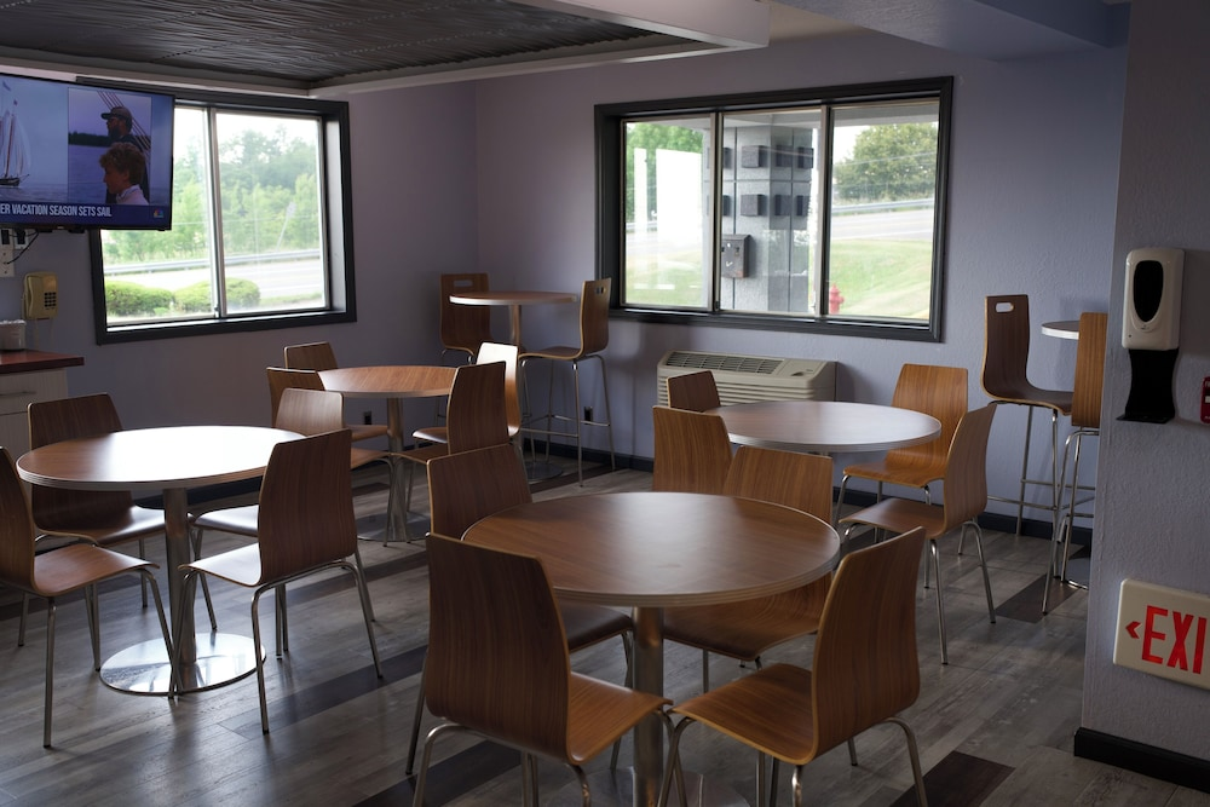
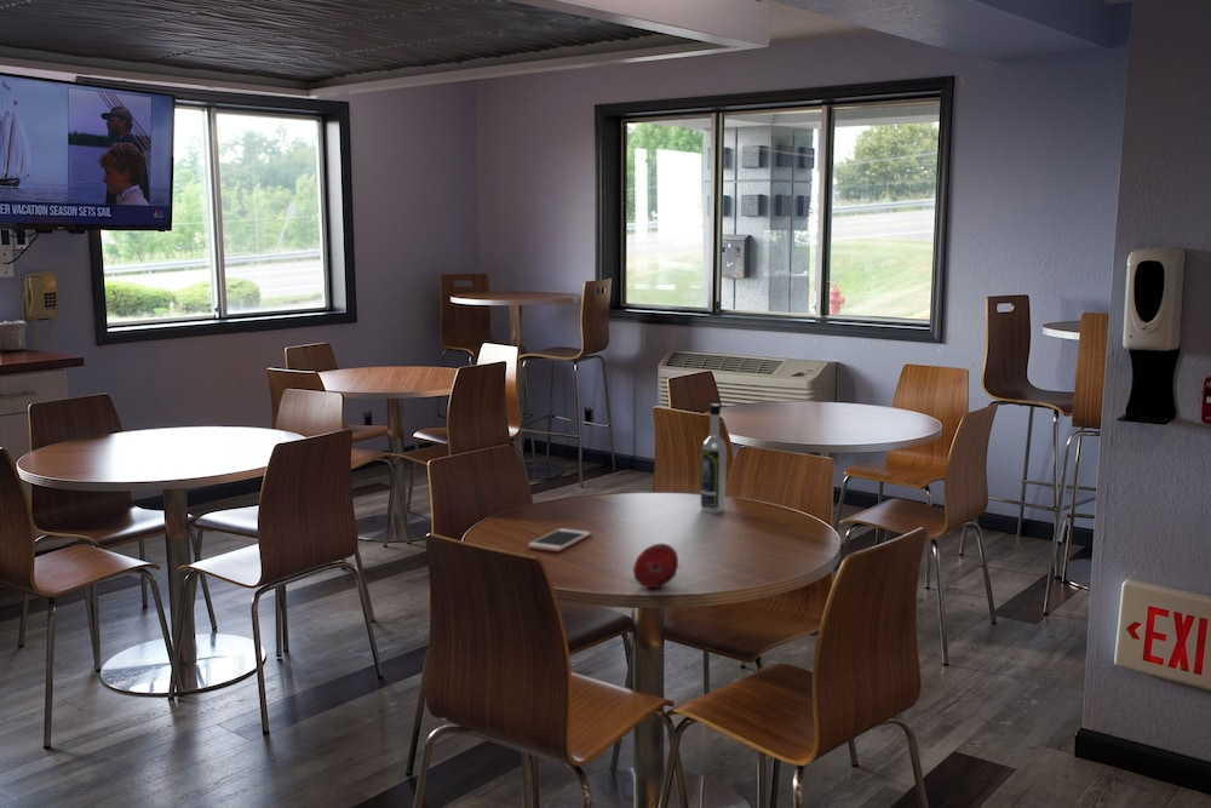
+ cell phone (559, 539)
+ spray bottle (713, 458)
+ fruit (655, 563)
